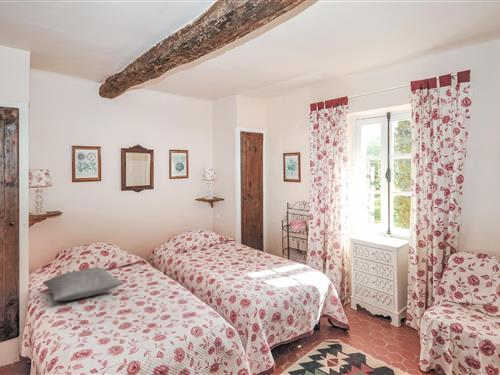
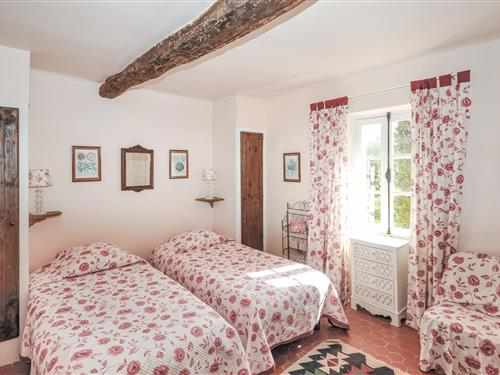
- pillow (83, 282)
